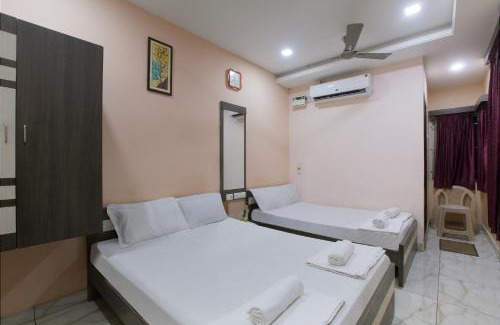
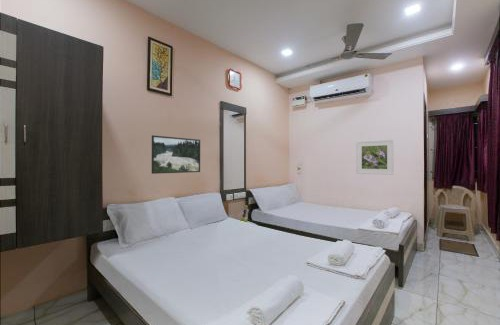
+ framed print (177, 155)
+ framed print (374, 157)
